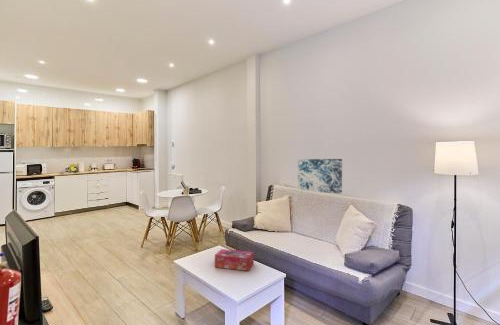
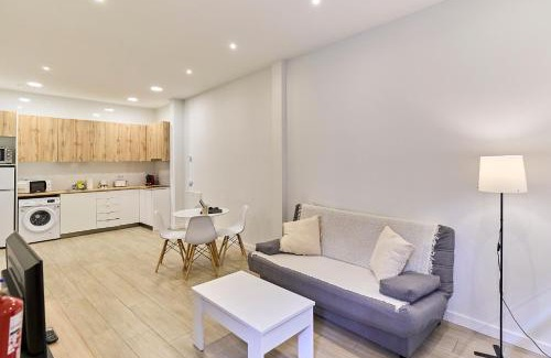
- tissue box (234, 259)
- wall art (318, 175)
